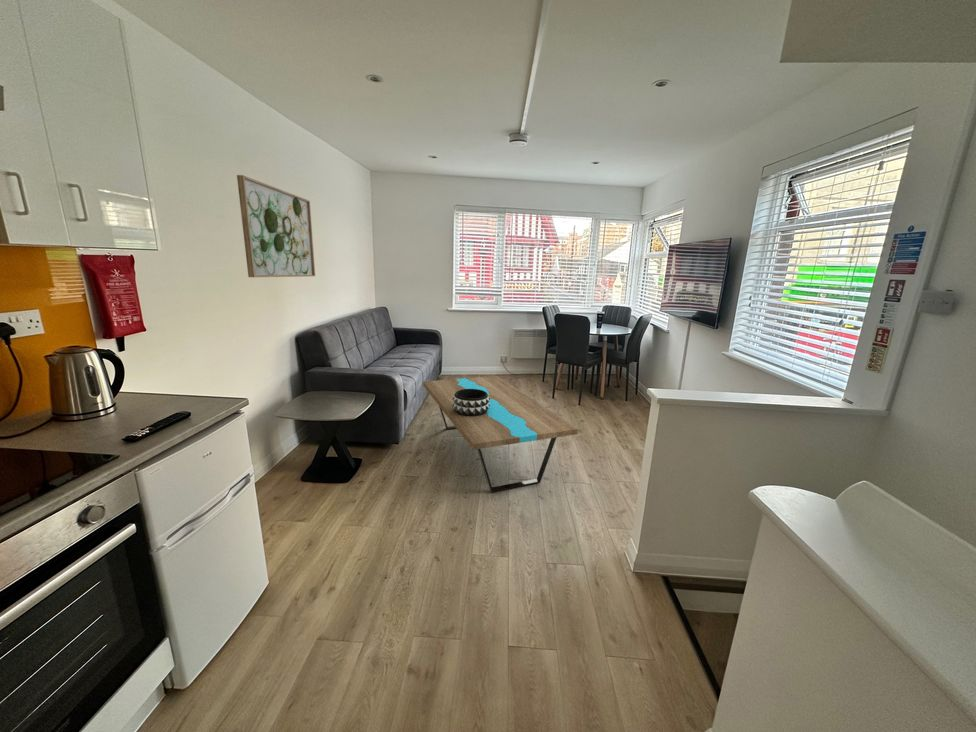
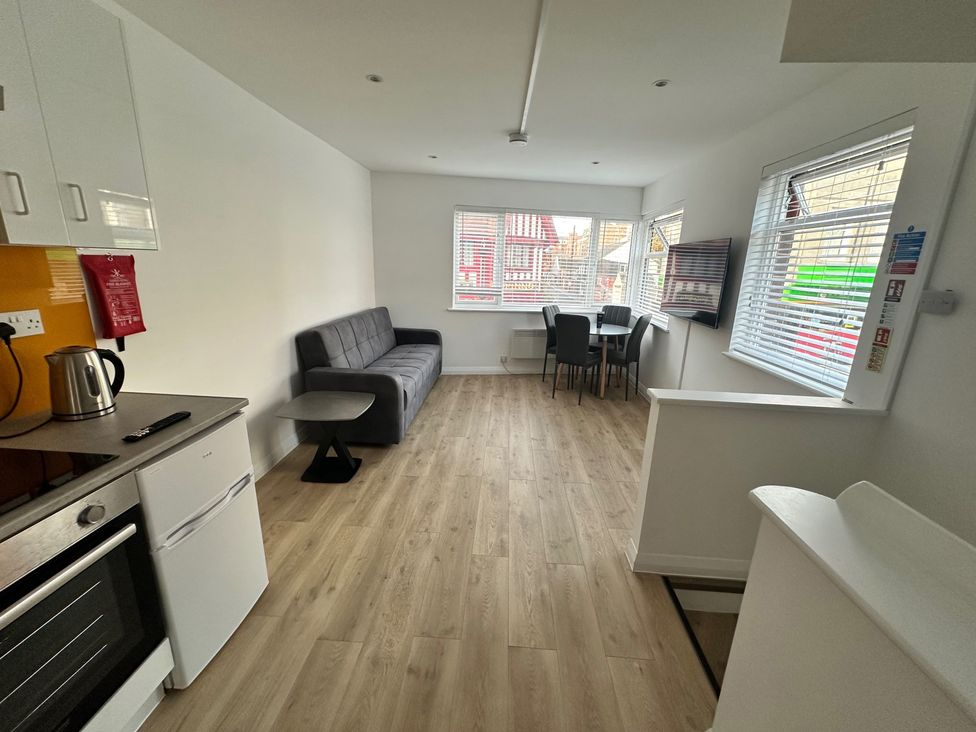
- decorative bowl (471, 401)
- wall art (284, 234)
- coffee table (487, 427)
